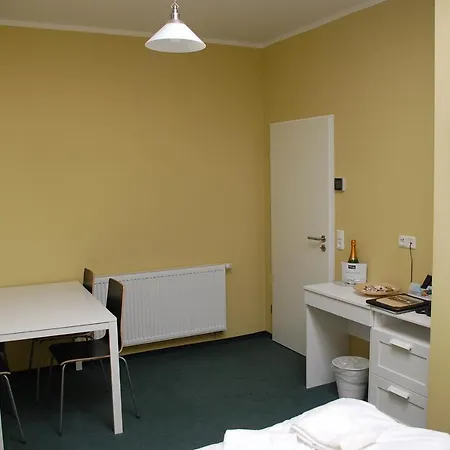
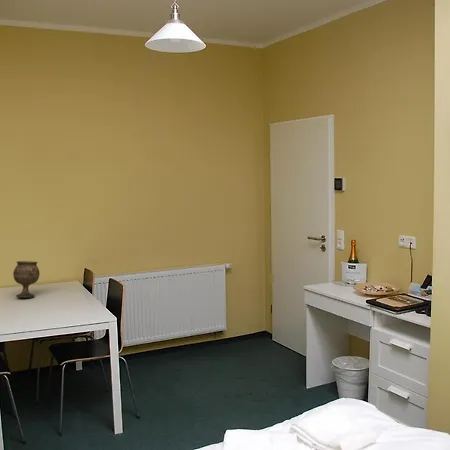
+ goblet (26, 279)
